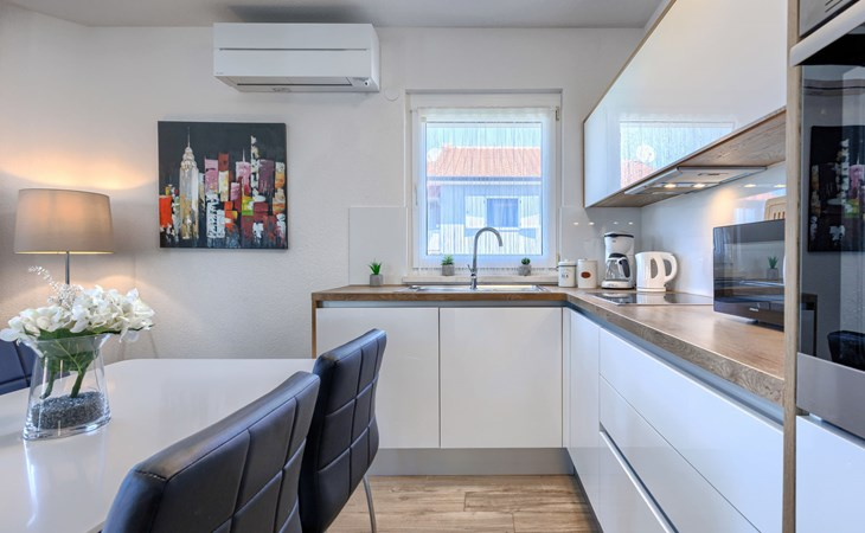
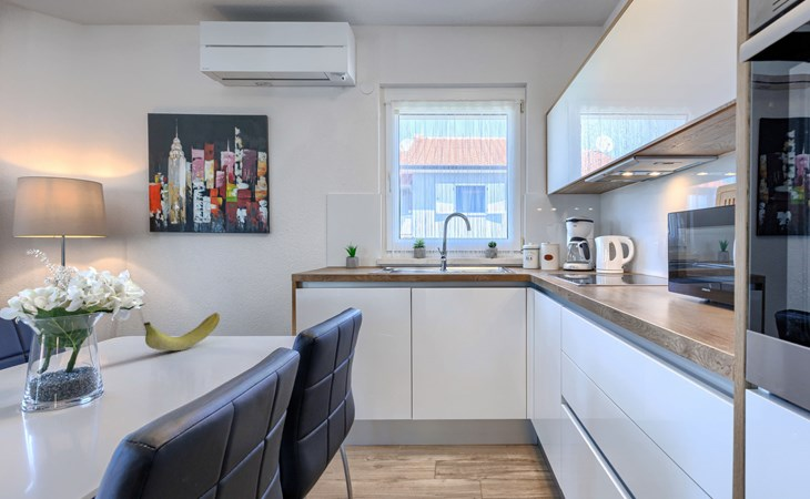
+ fruit (184, 334)
